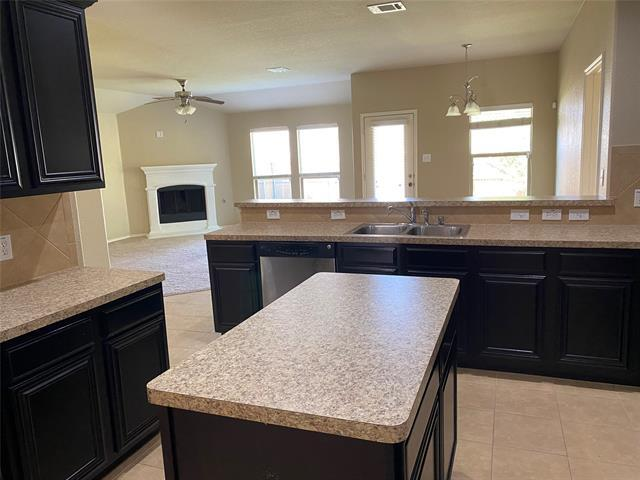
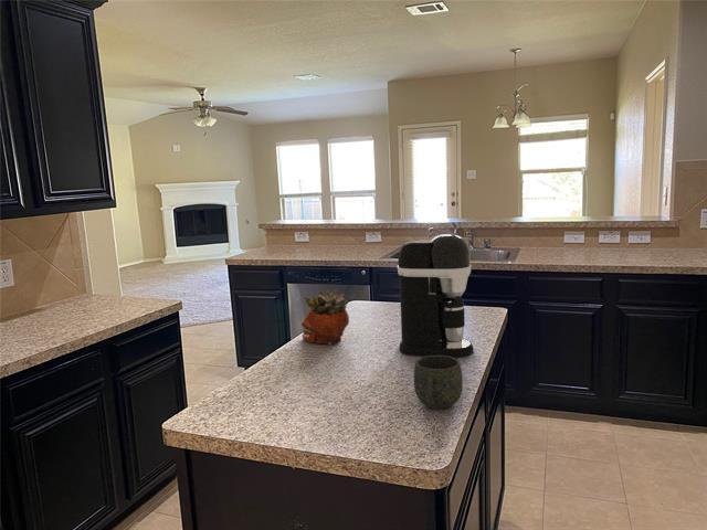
+ coffee maker (434, 293)
+ mug (435, 384)
+ succulent planter (323, 315)
